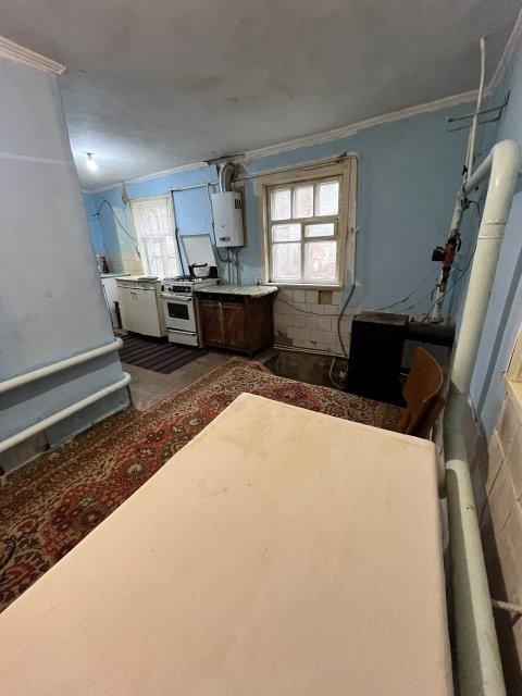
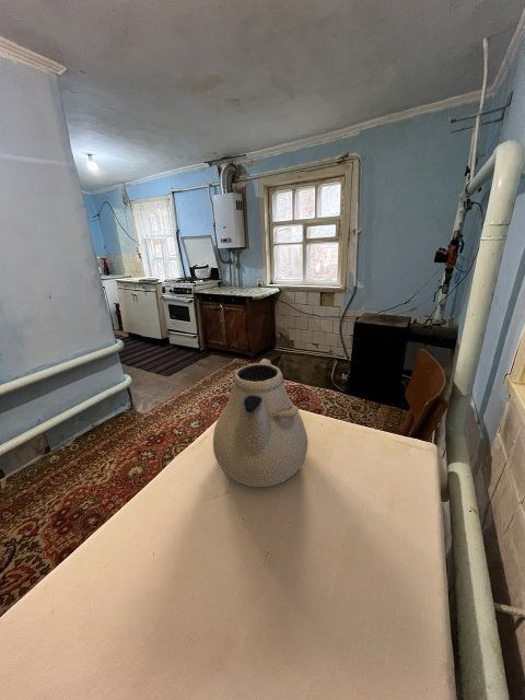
+ teapot (257, 415)
